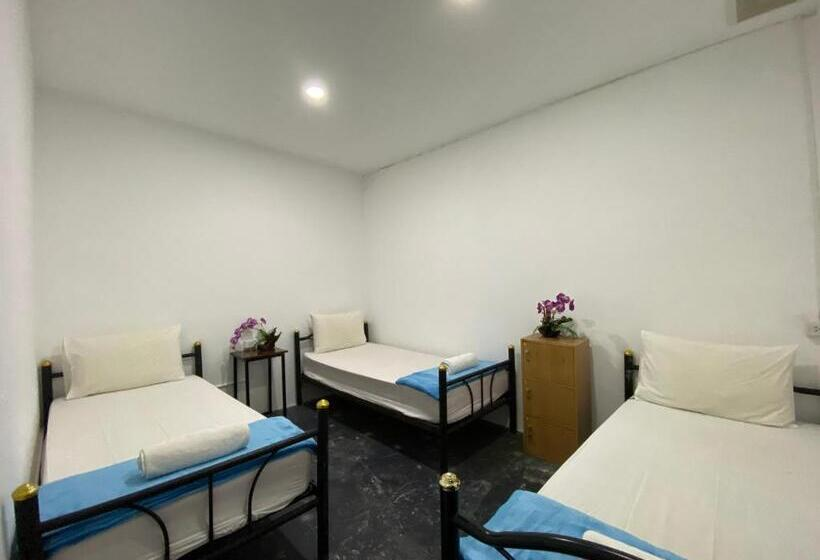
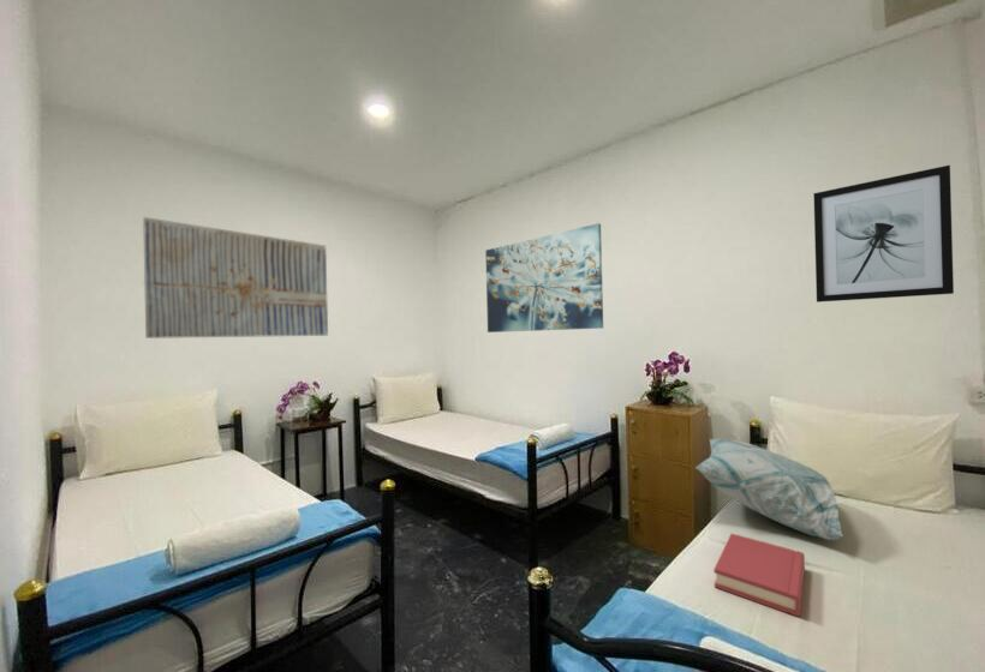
+ wall art (249, 284)
+ wall art (877, 239)
+ decorative pillow (762, 481)
+ wall art (537, 284)
+ hardback book (760, 569)
